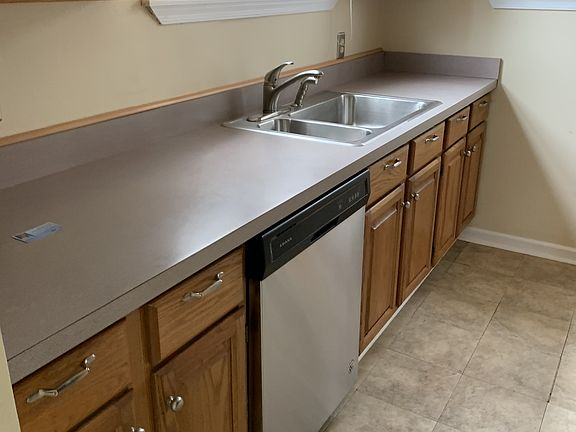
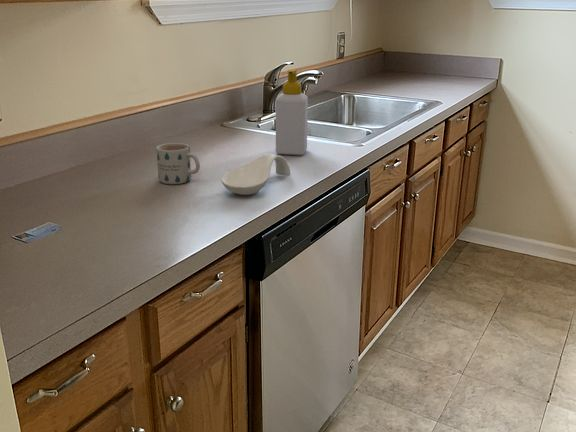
+ soap bottle (291, 111)
+ mug (179, 164)
+ spoon rest (258, 172)
